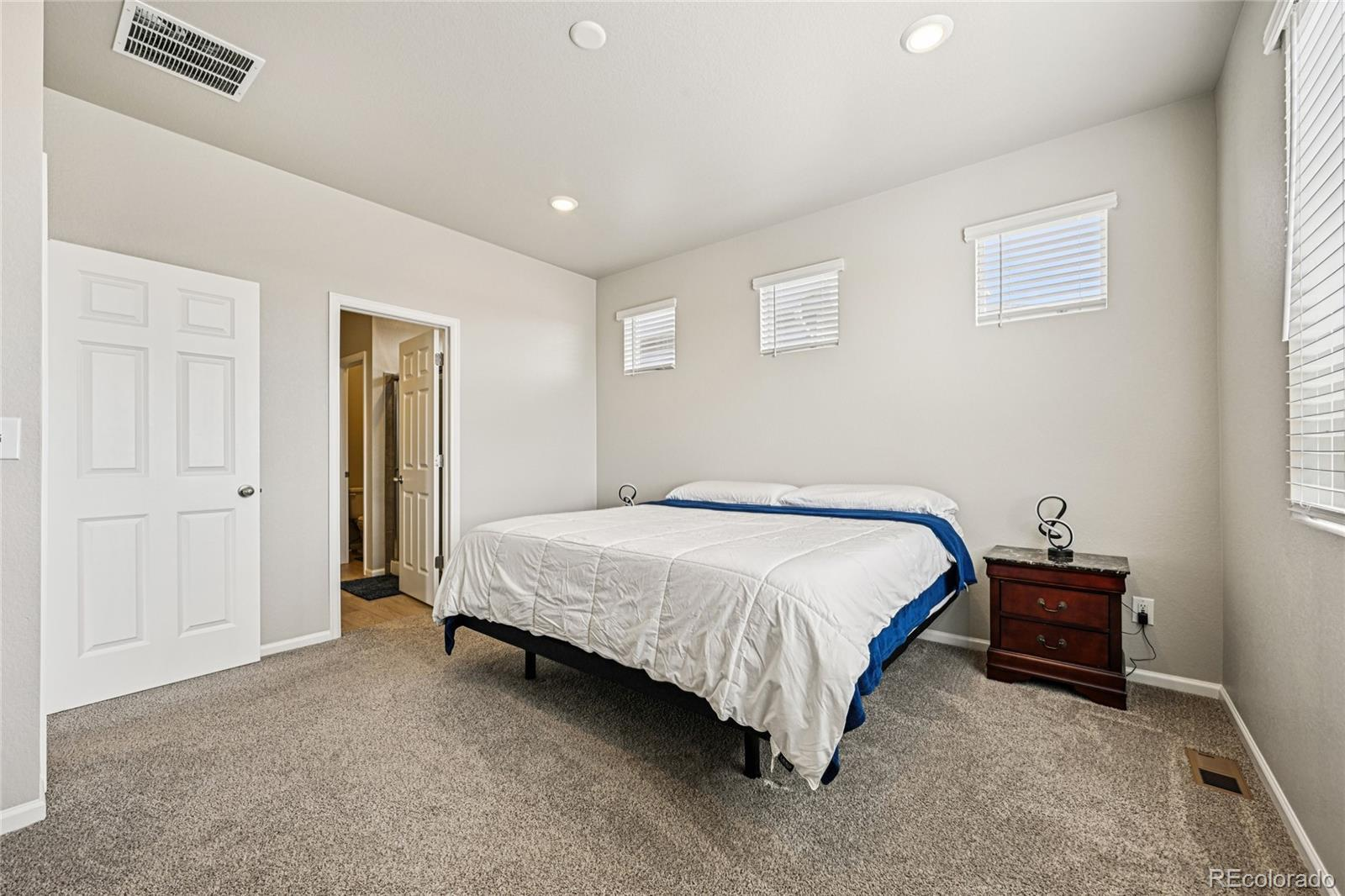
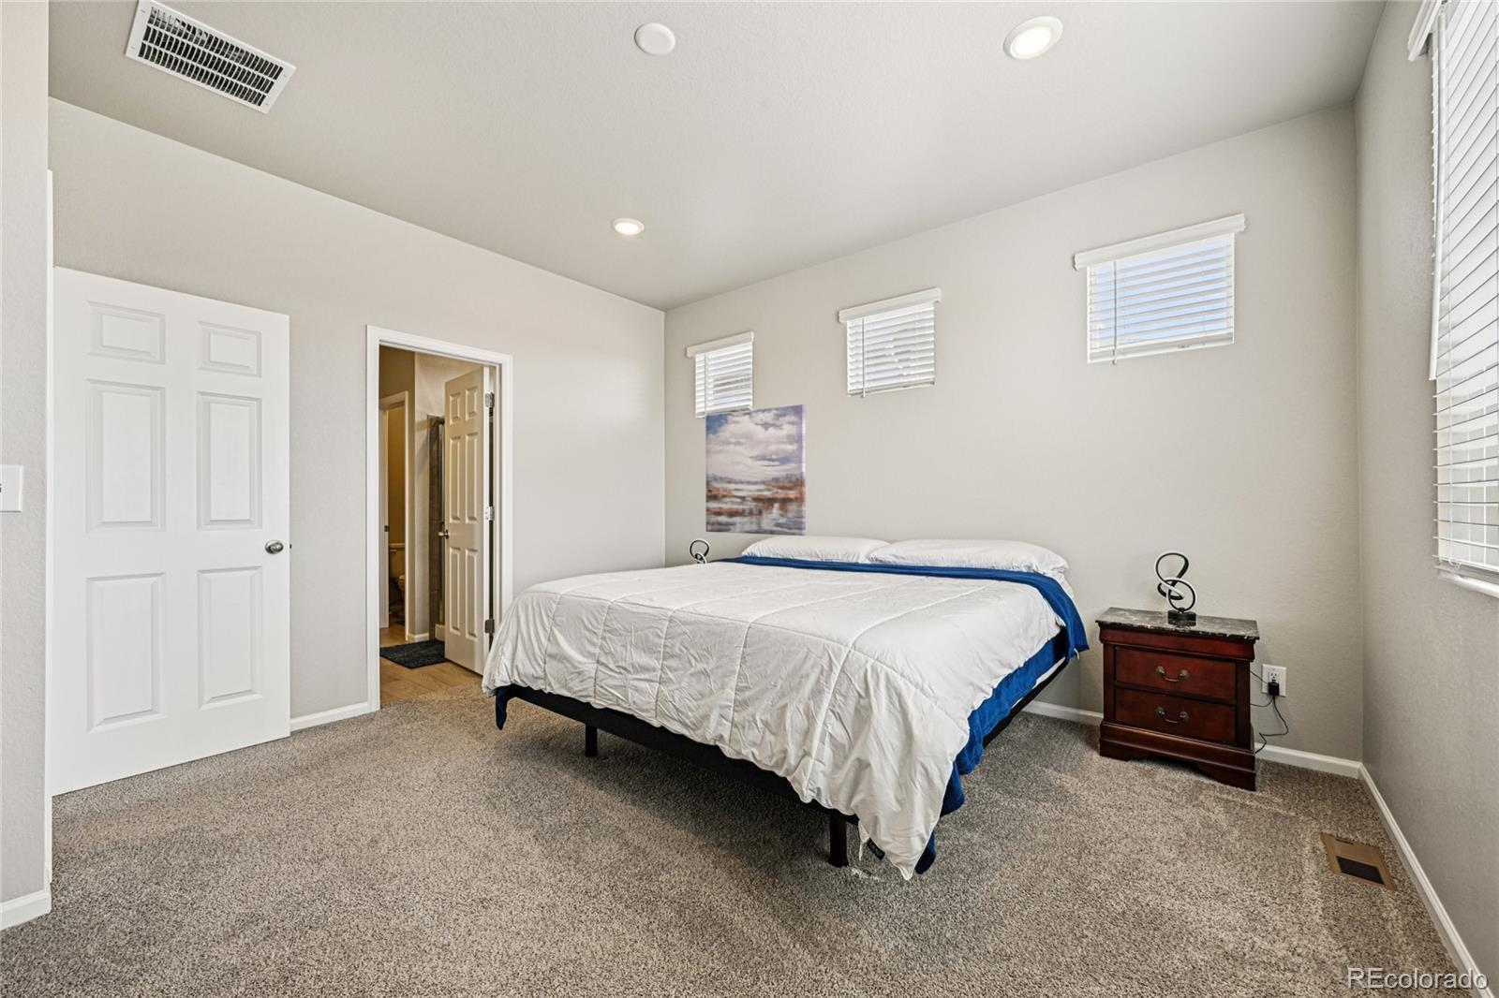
+ wall art (752, 472)
